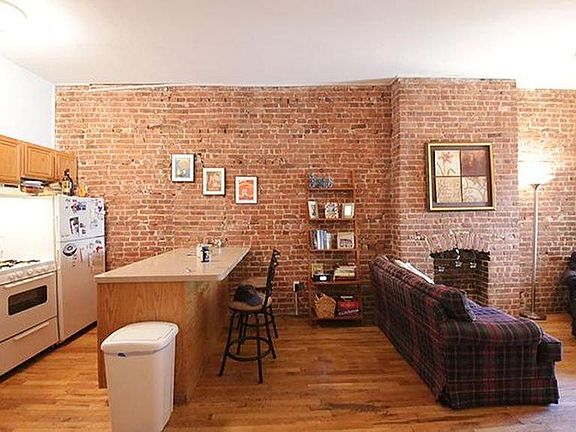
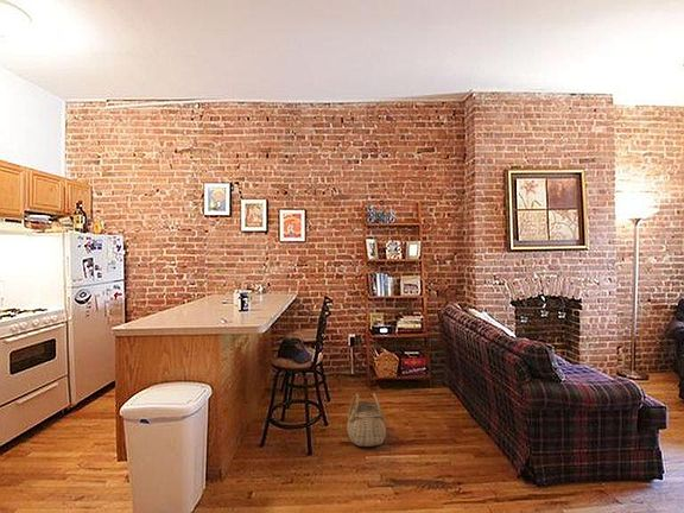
+ basket (366, 417)
